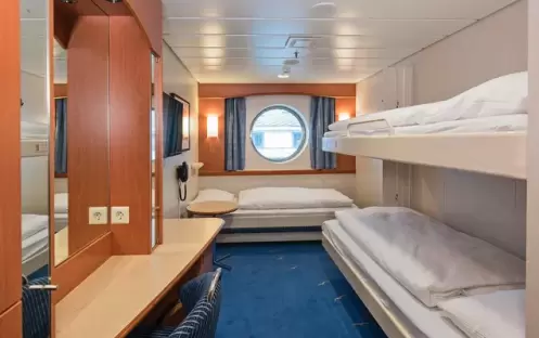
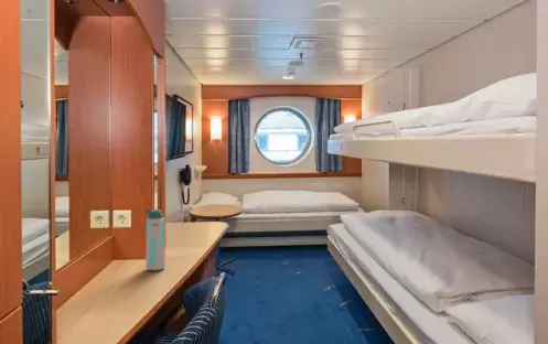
+ water bottle (154, 238)
